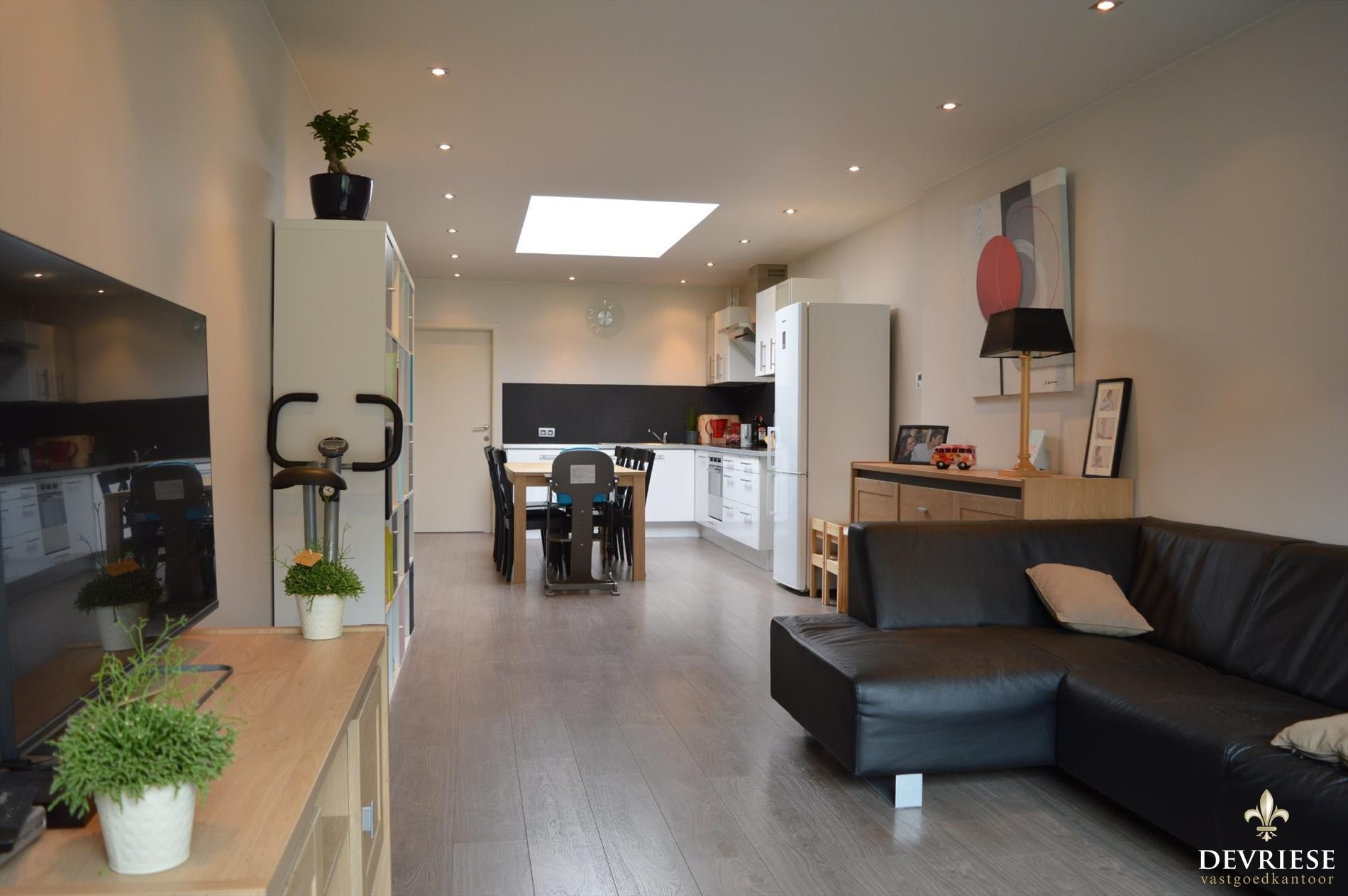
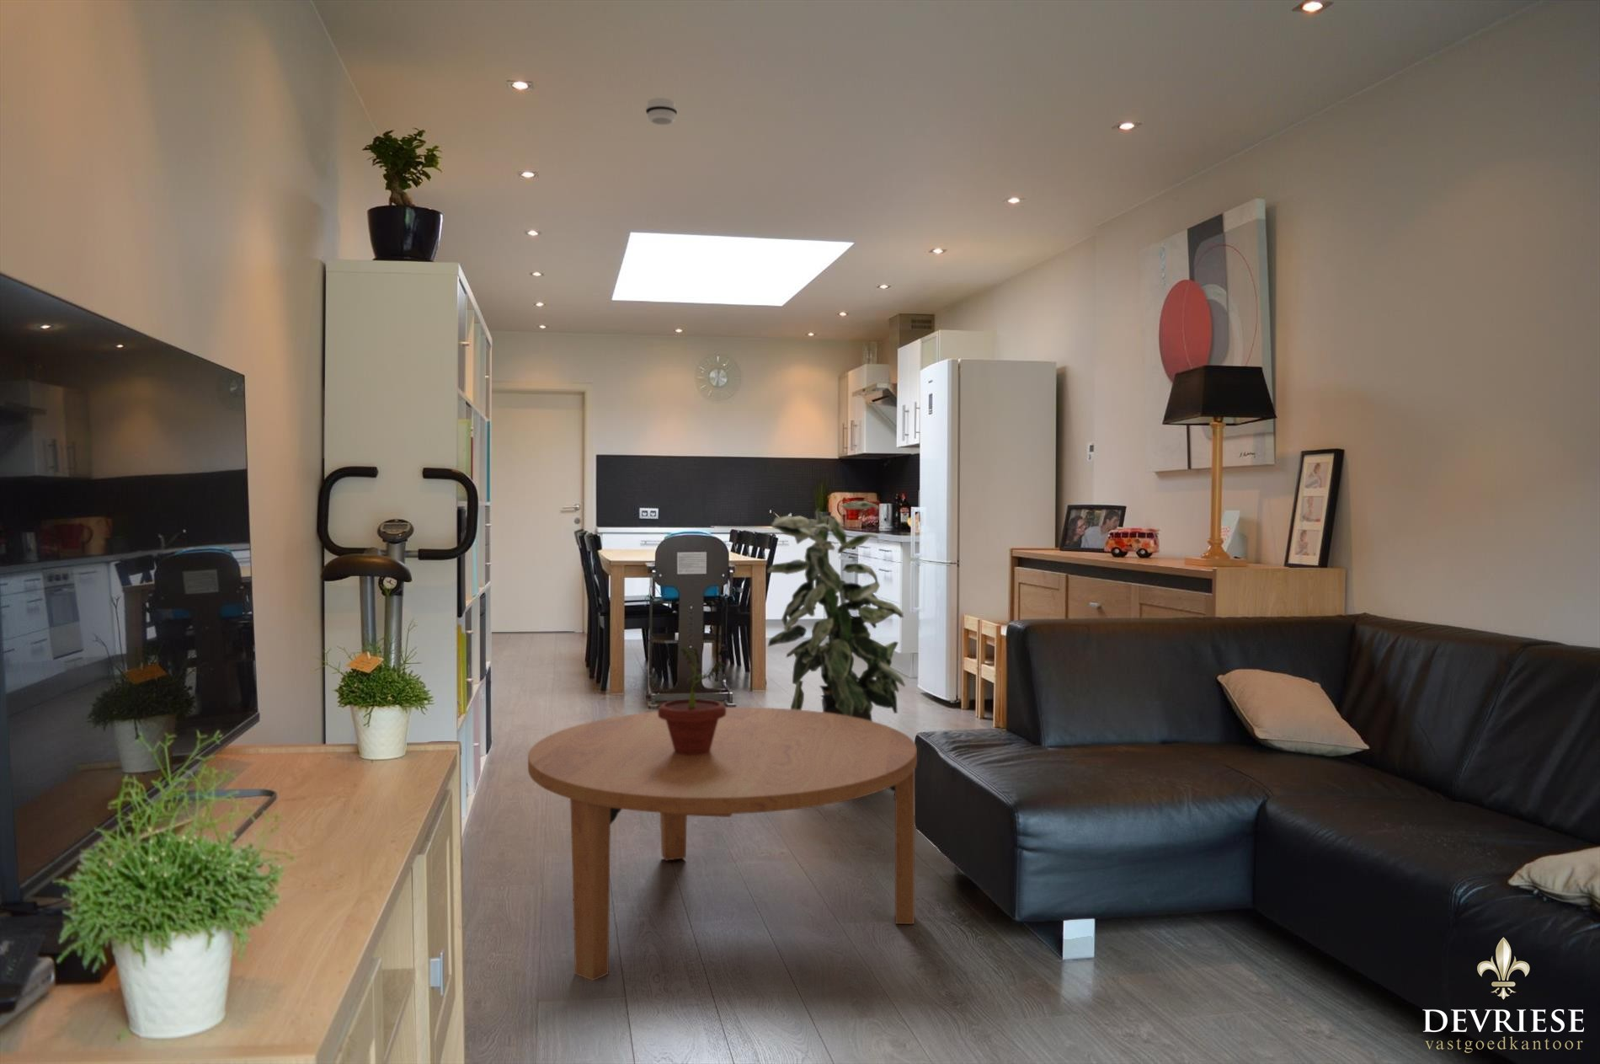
+ smoke detector (661, 112)
+ indoor plant (842, 640)
+ potted plant (692, 696)
+ coffee table (725, 816)
